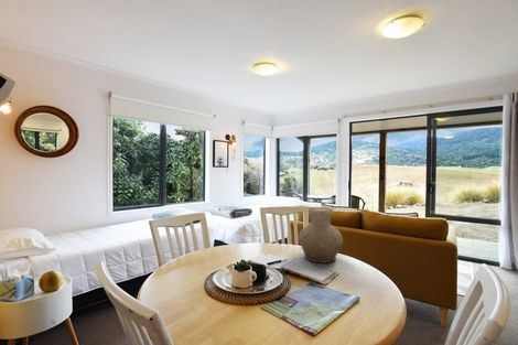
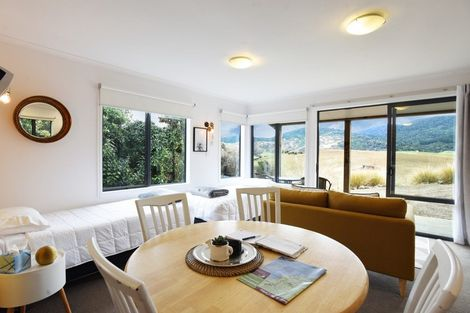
- vase (320, 233)
